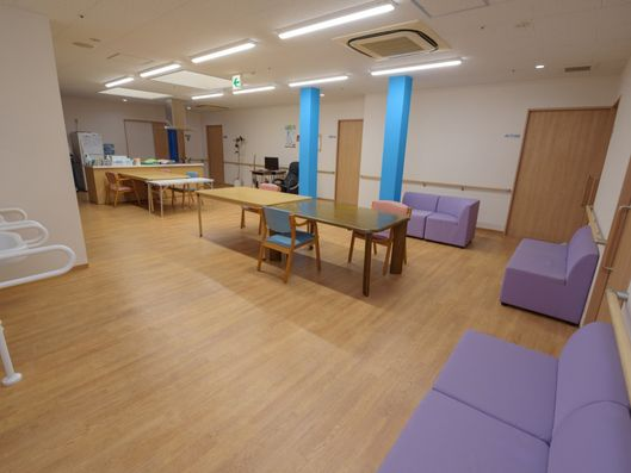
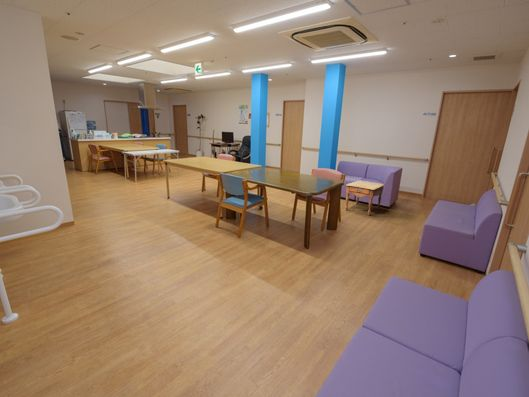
+ side table (364, 196)
